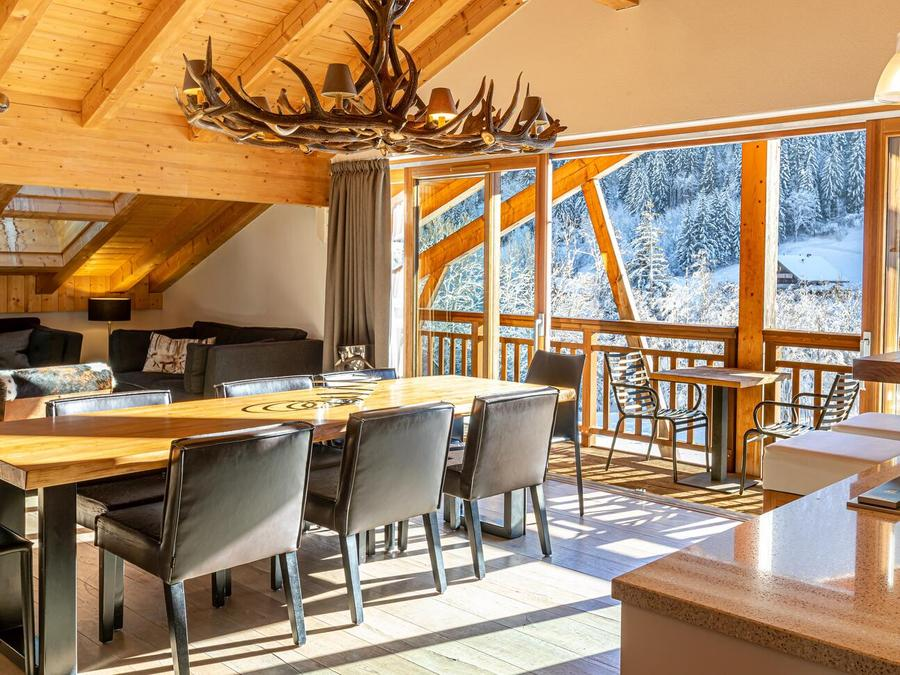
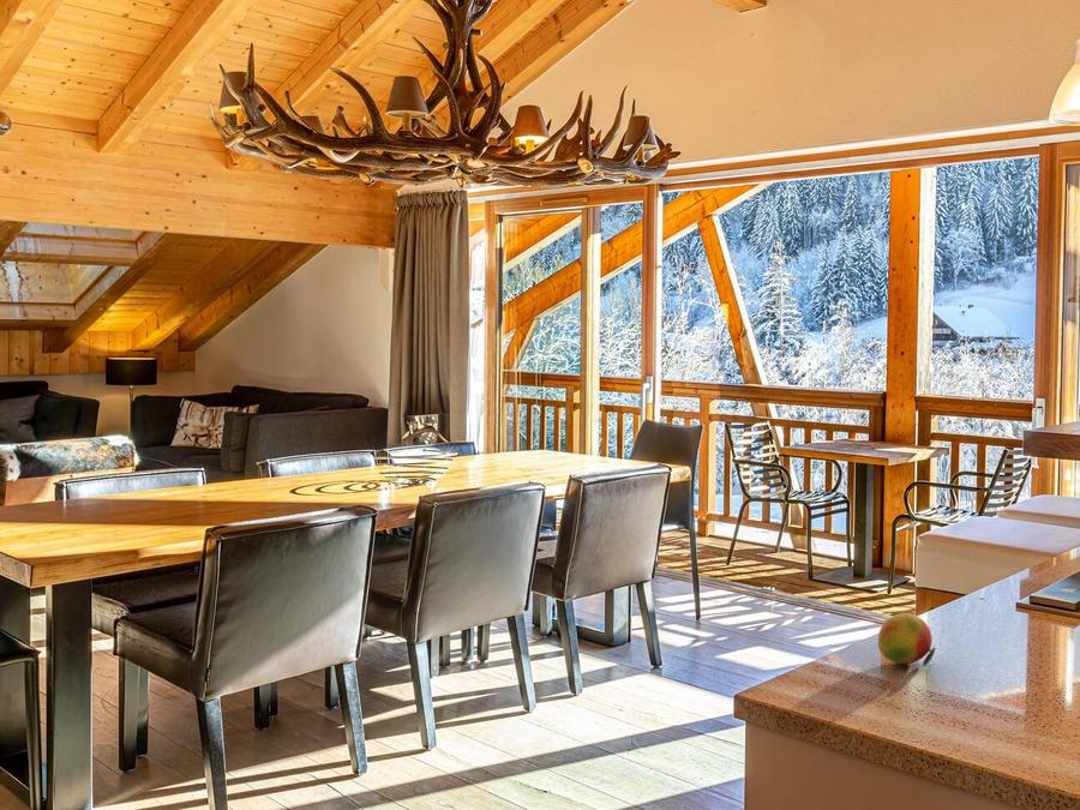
+ fruit (905, 638)
